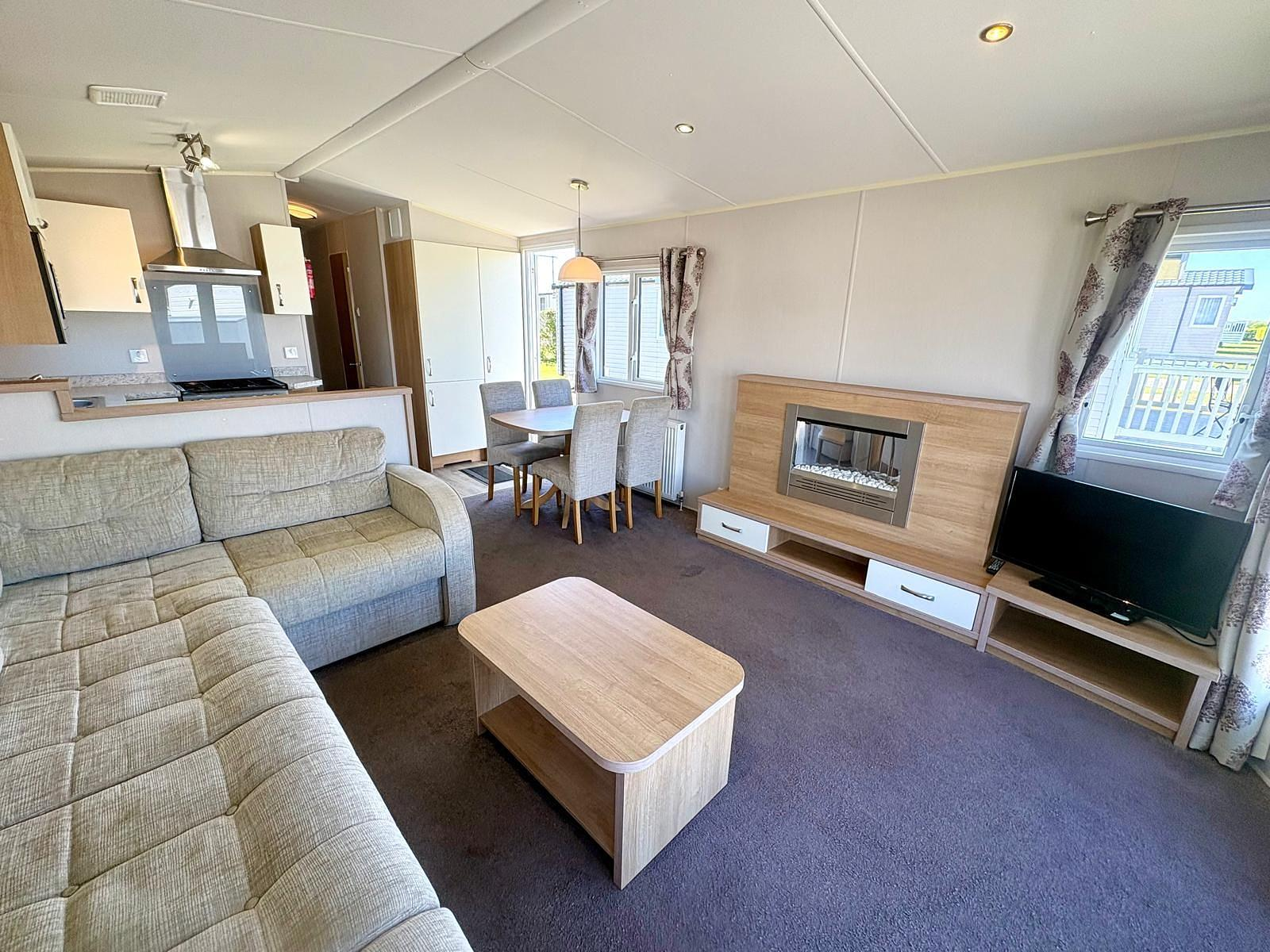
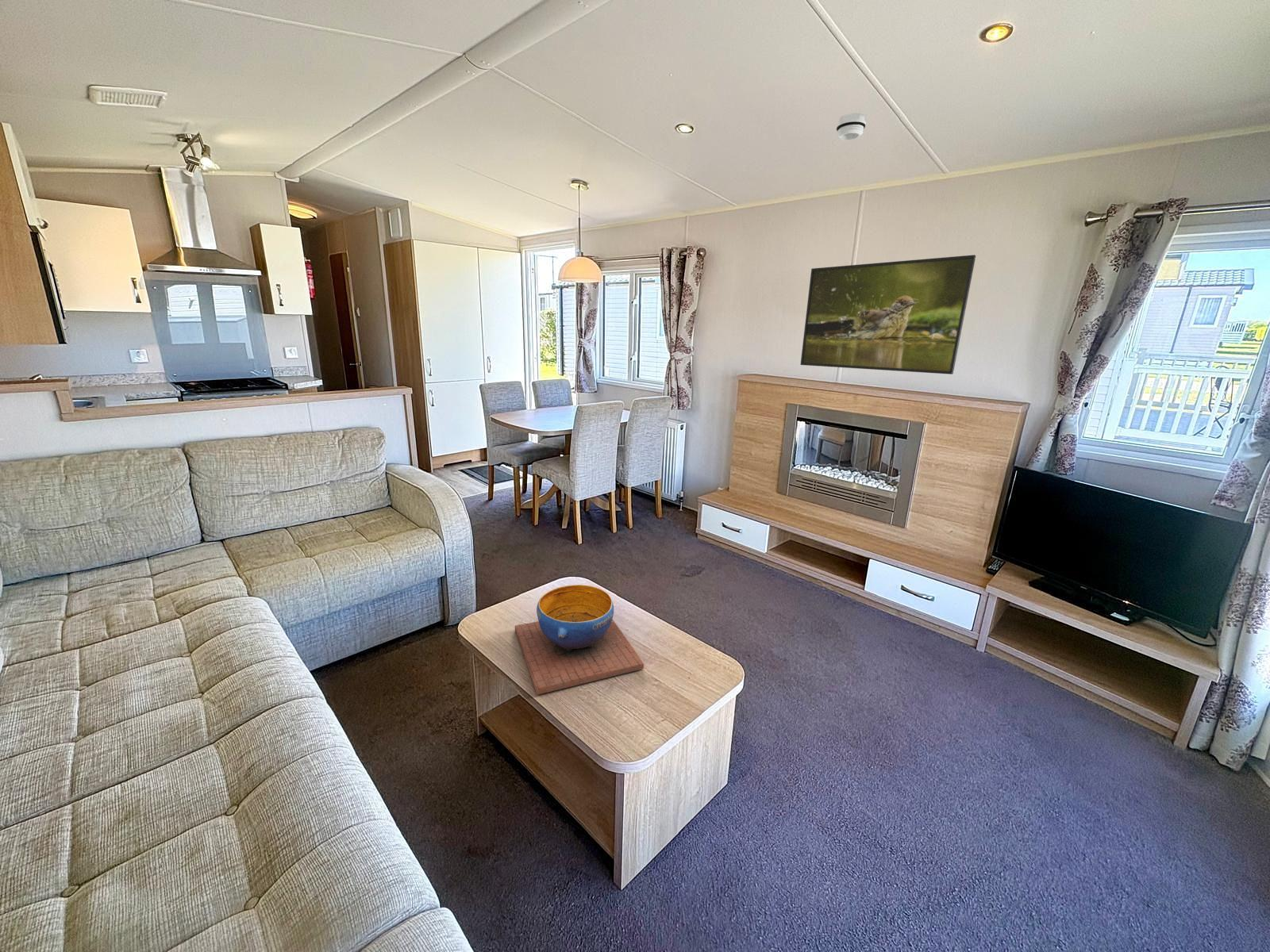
+ smoke detector (850, 127)
+ decorative bowl (575, 626)
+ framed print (876, 317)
